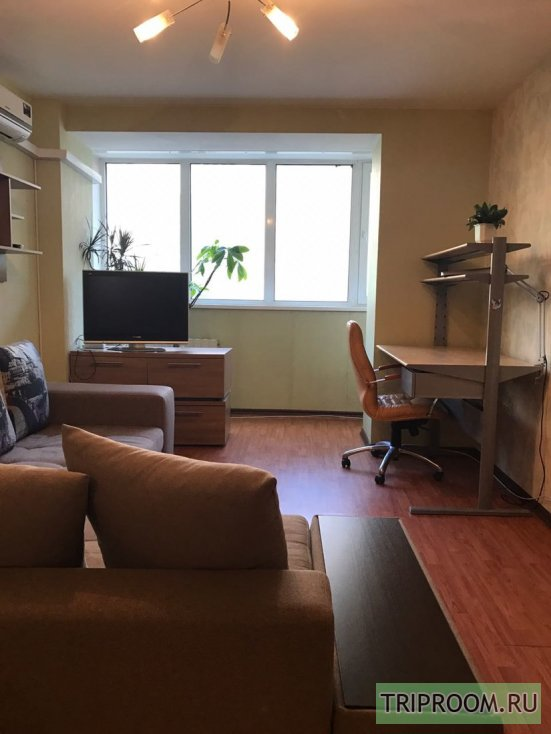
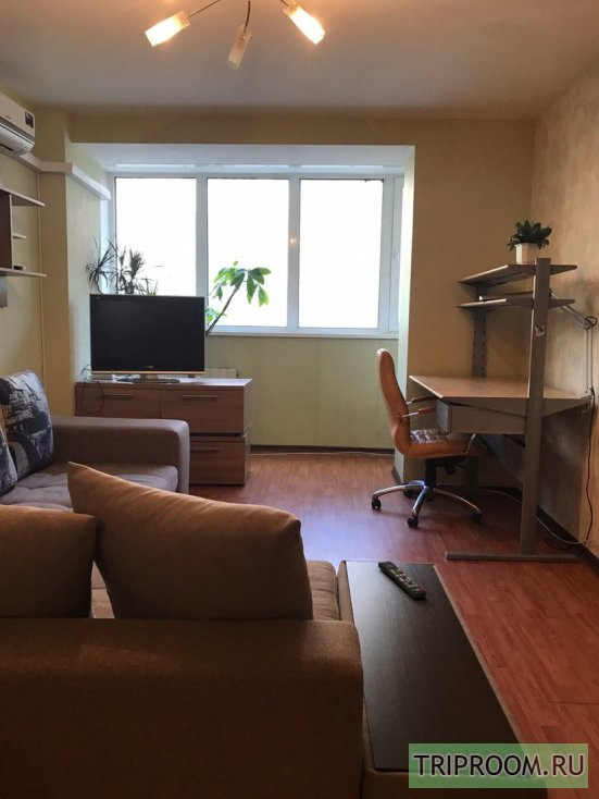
+ remote control (400, 578)
